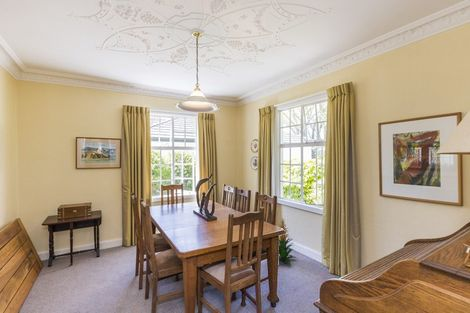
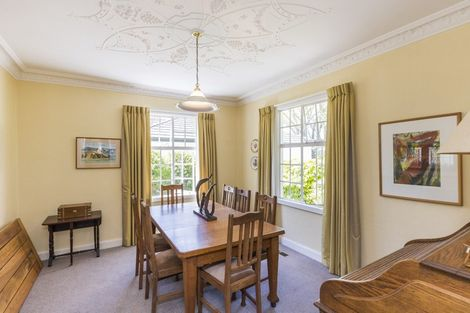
- indoor plant (283, 239)
